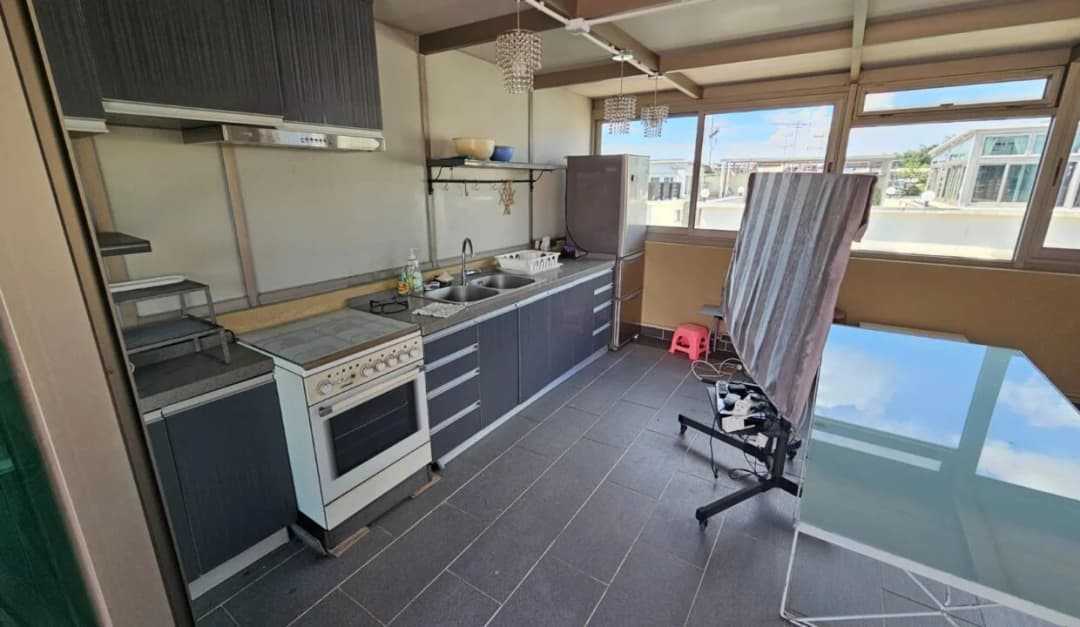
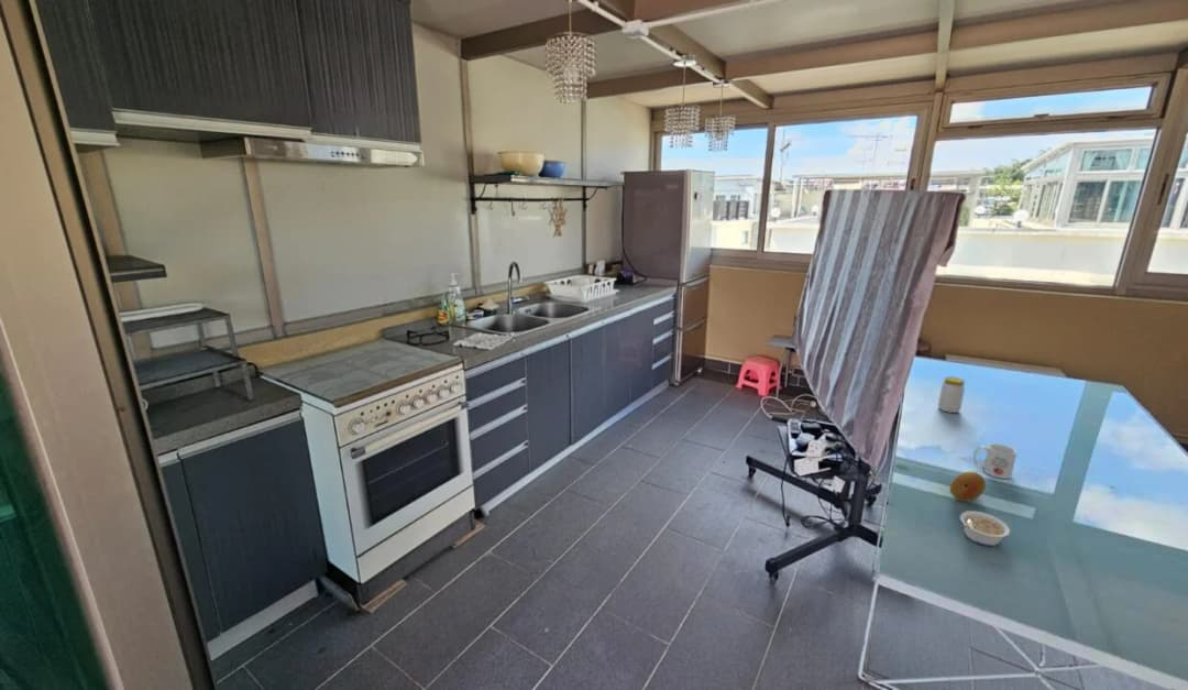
+ legume (982, 529)
+ mug (993, 459)
+ jar (952, 394)
+ fruit (968, 484)
